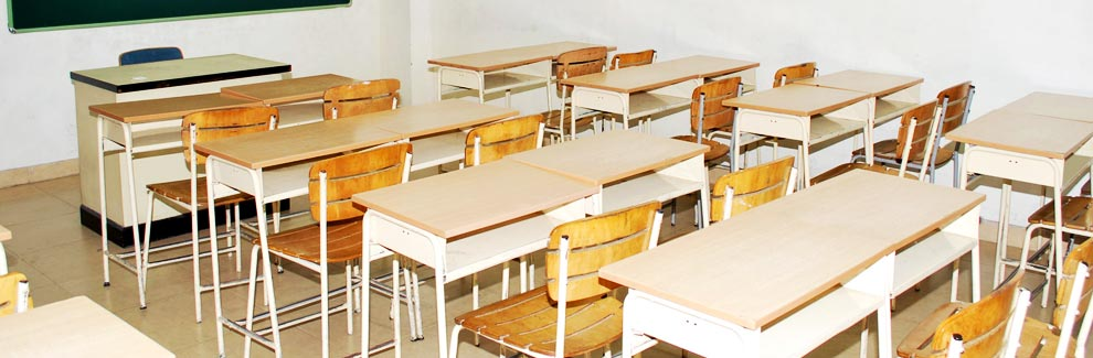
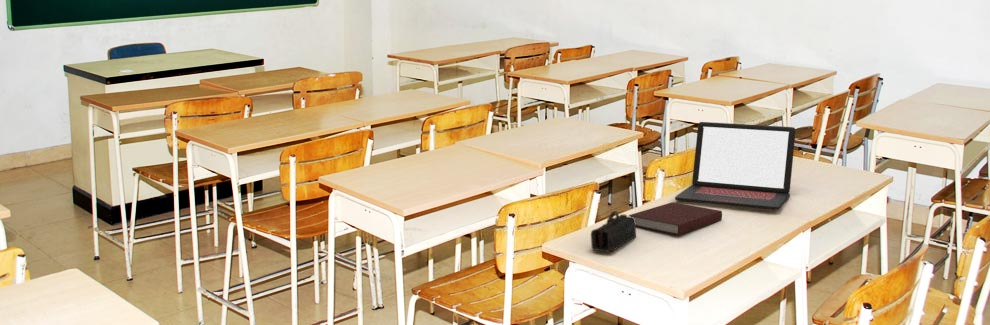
+ notebook (675, 217)
+ pencil case (613, 227)
+ laptop (735, 163)
